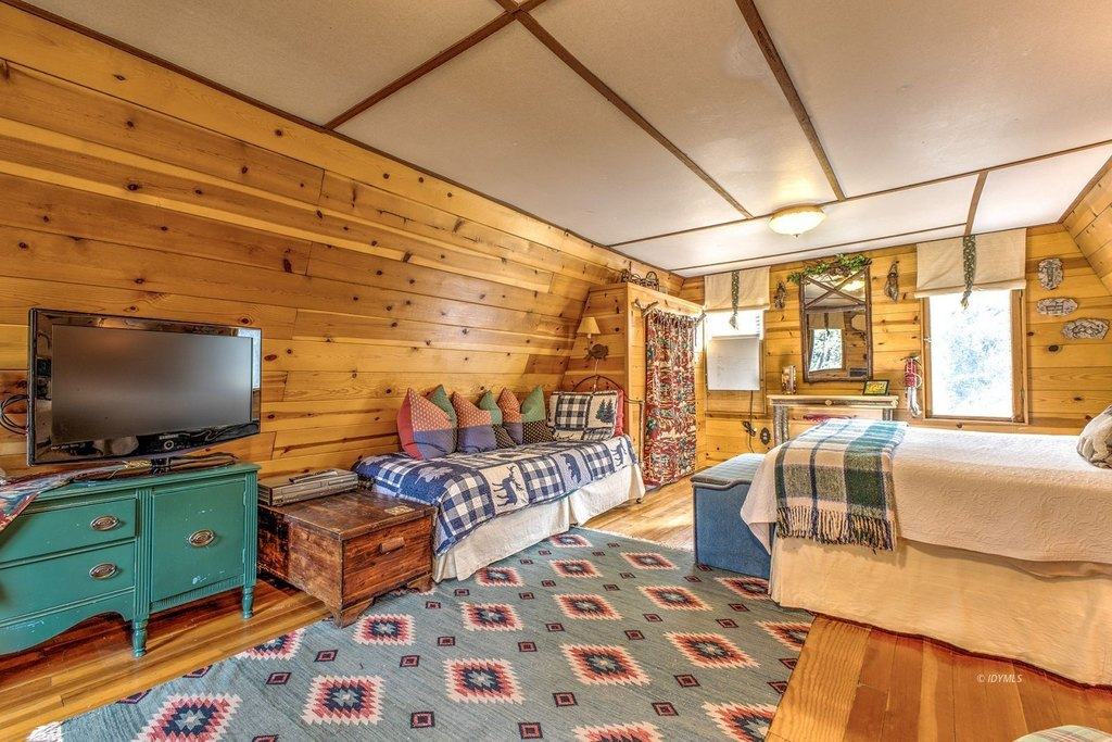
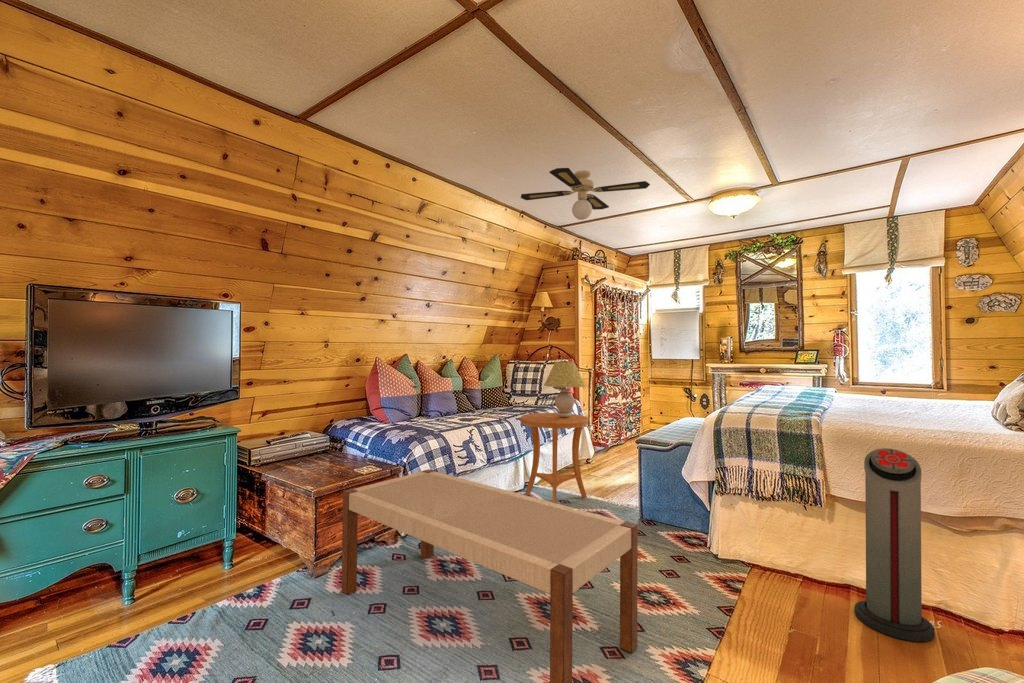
+ ceiling fan (582, 196)
+ air purifier (892, 535)
+ table lamp (564, 389)
+ side table (553, 459)
+ bench (475, 561)
